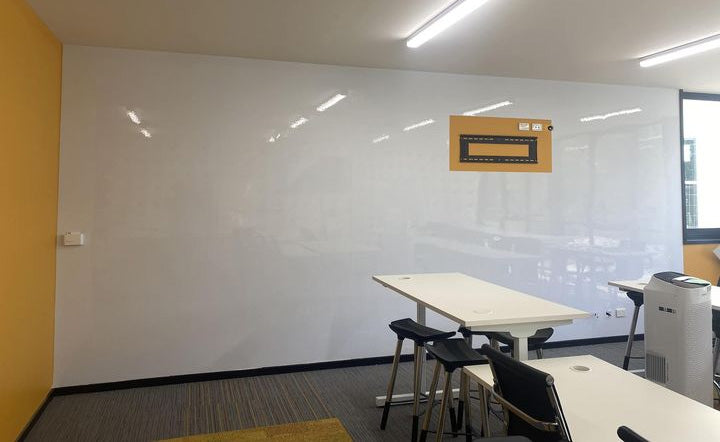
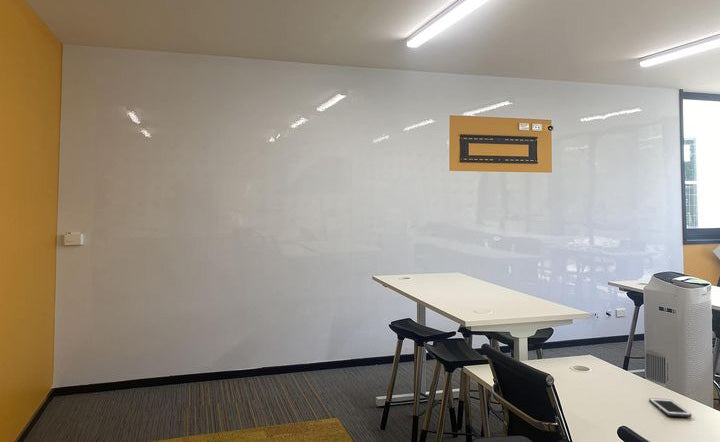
+ cell phone (669, 407)
